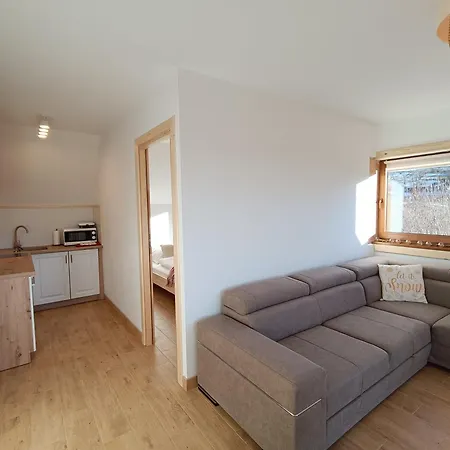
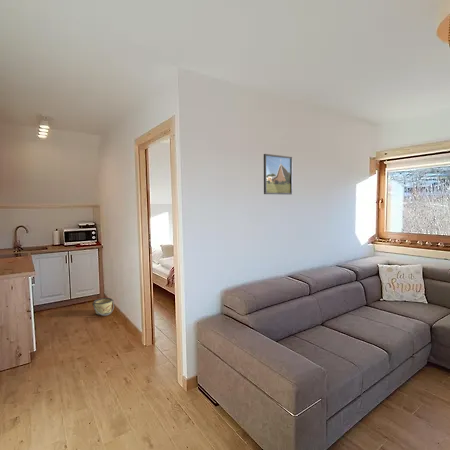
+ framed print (278, 175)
+ bucket (103, 307)
